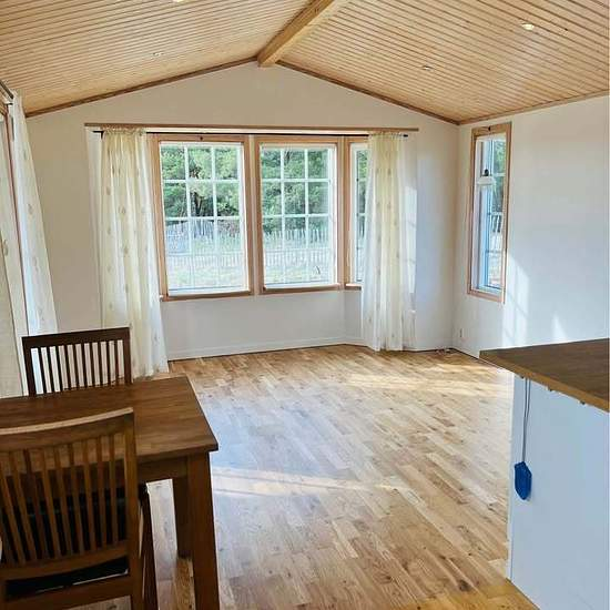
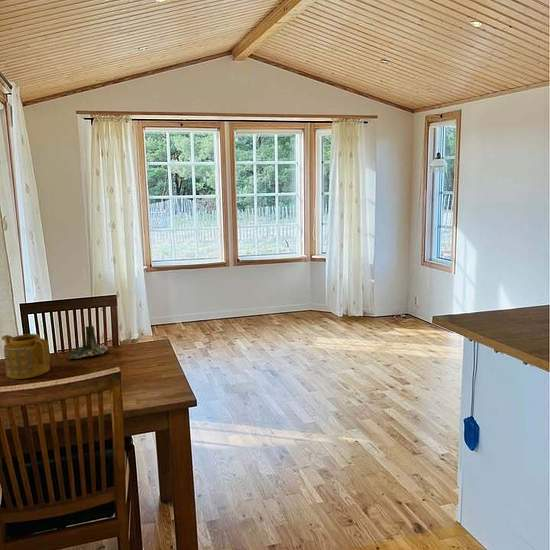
+ tree stump (88, 337)
+ teapot (25, 354)
